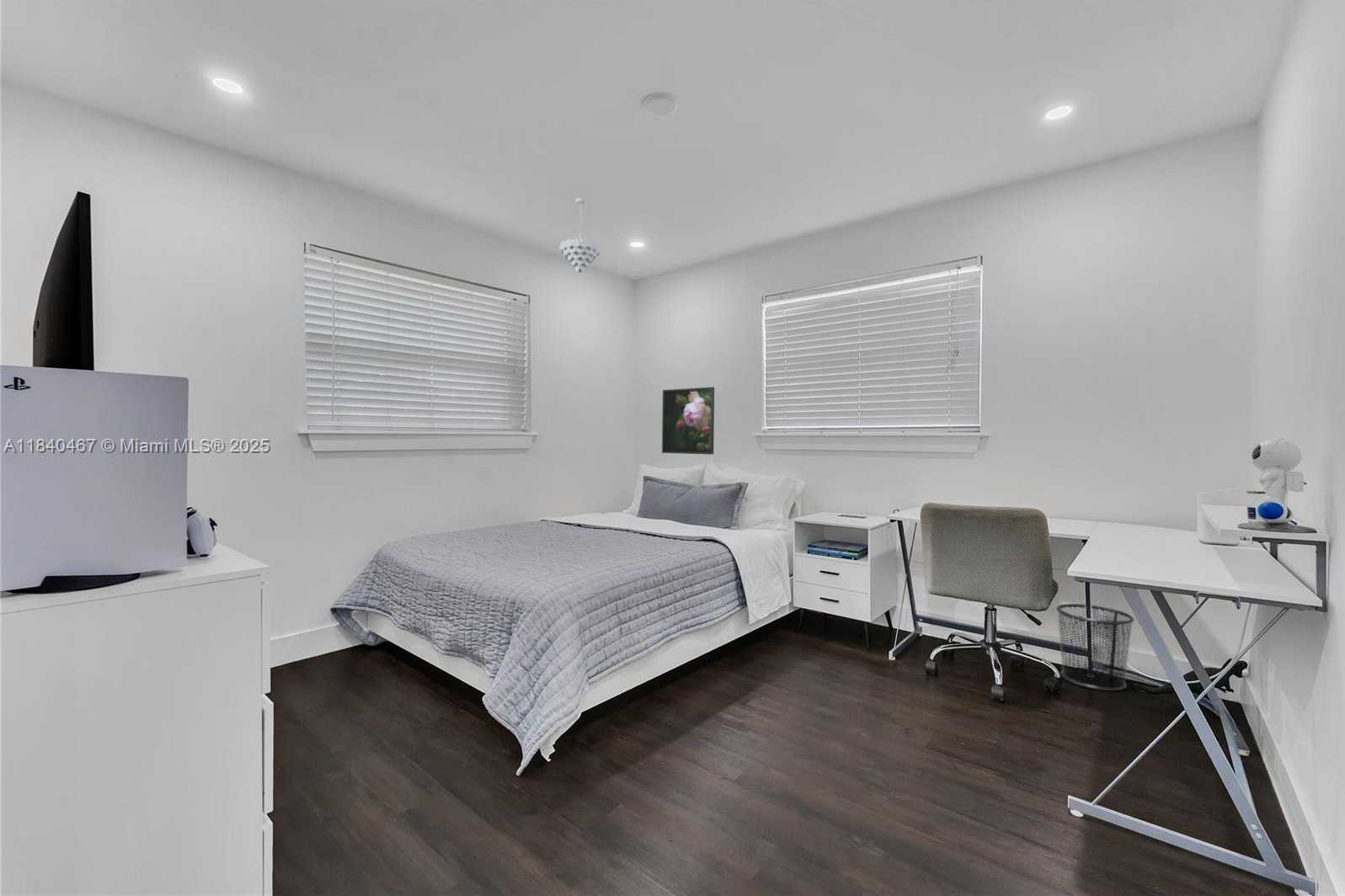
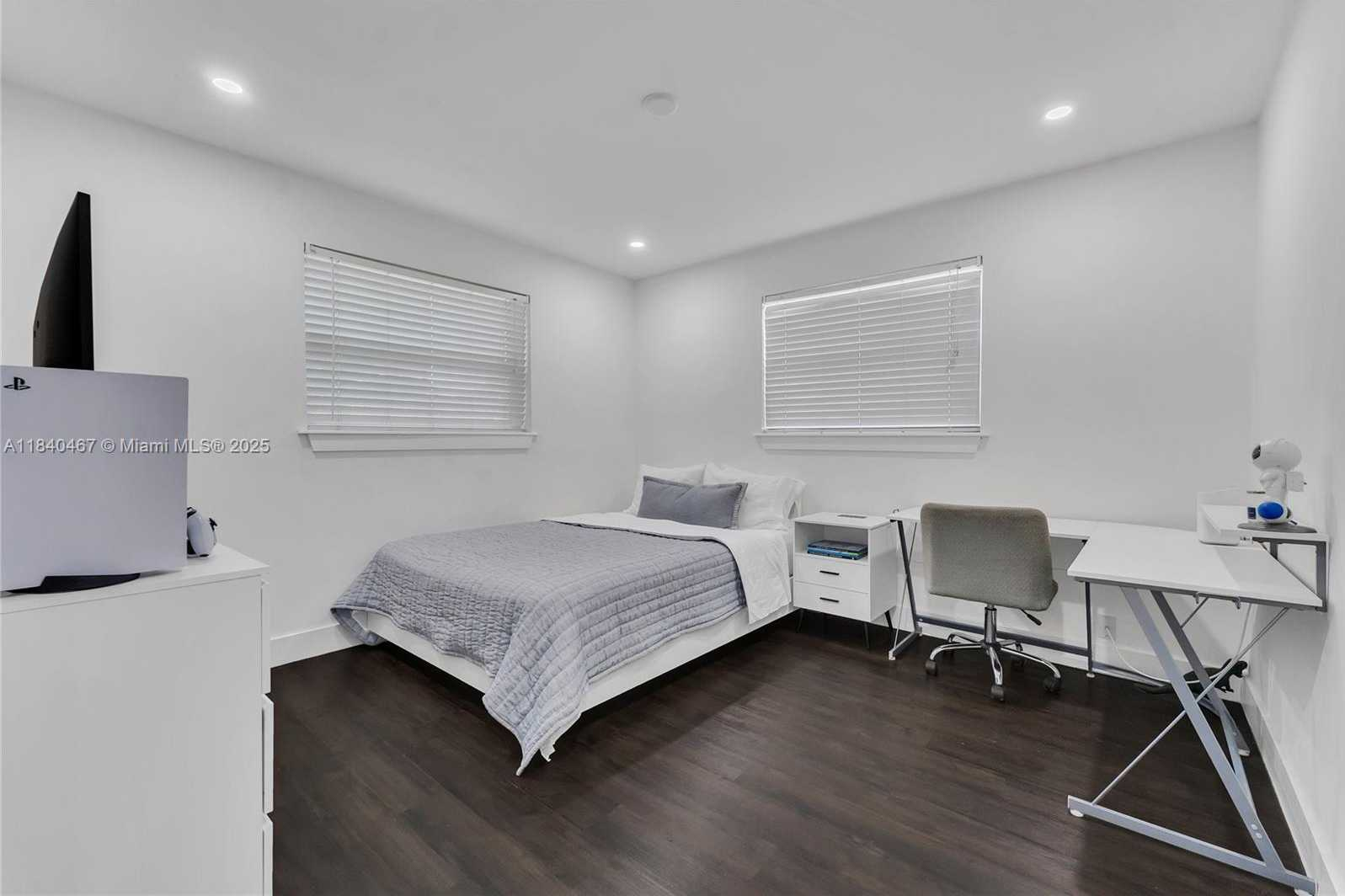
- waste bin (1093, 646)
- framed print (687, 421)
- pendant light (580, 236)
